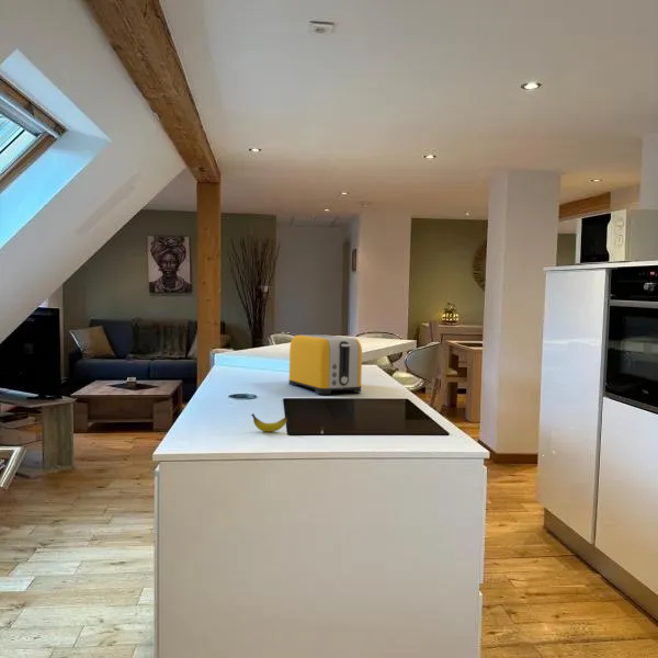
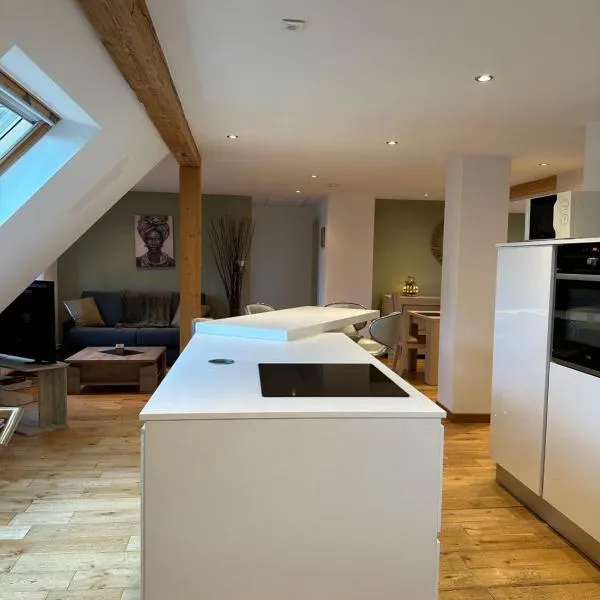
- toaster (326, 362)
- banana (269, 423)
